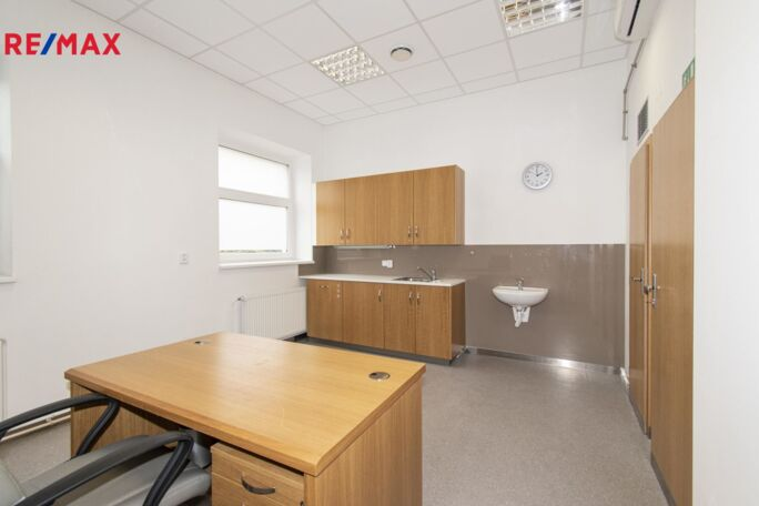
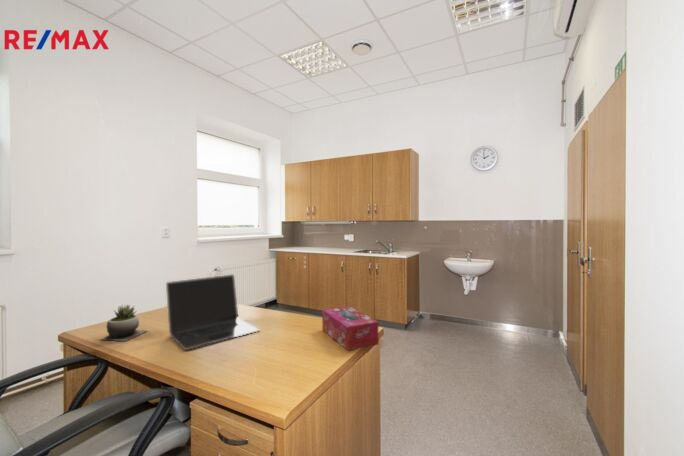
+ laptop (213, 306)
+ succulent plant (124, 320)
+ tissue box (348, 325)
